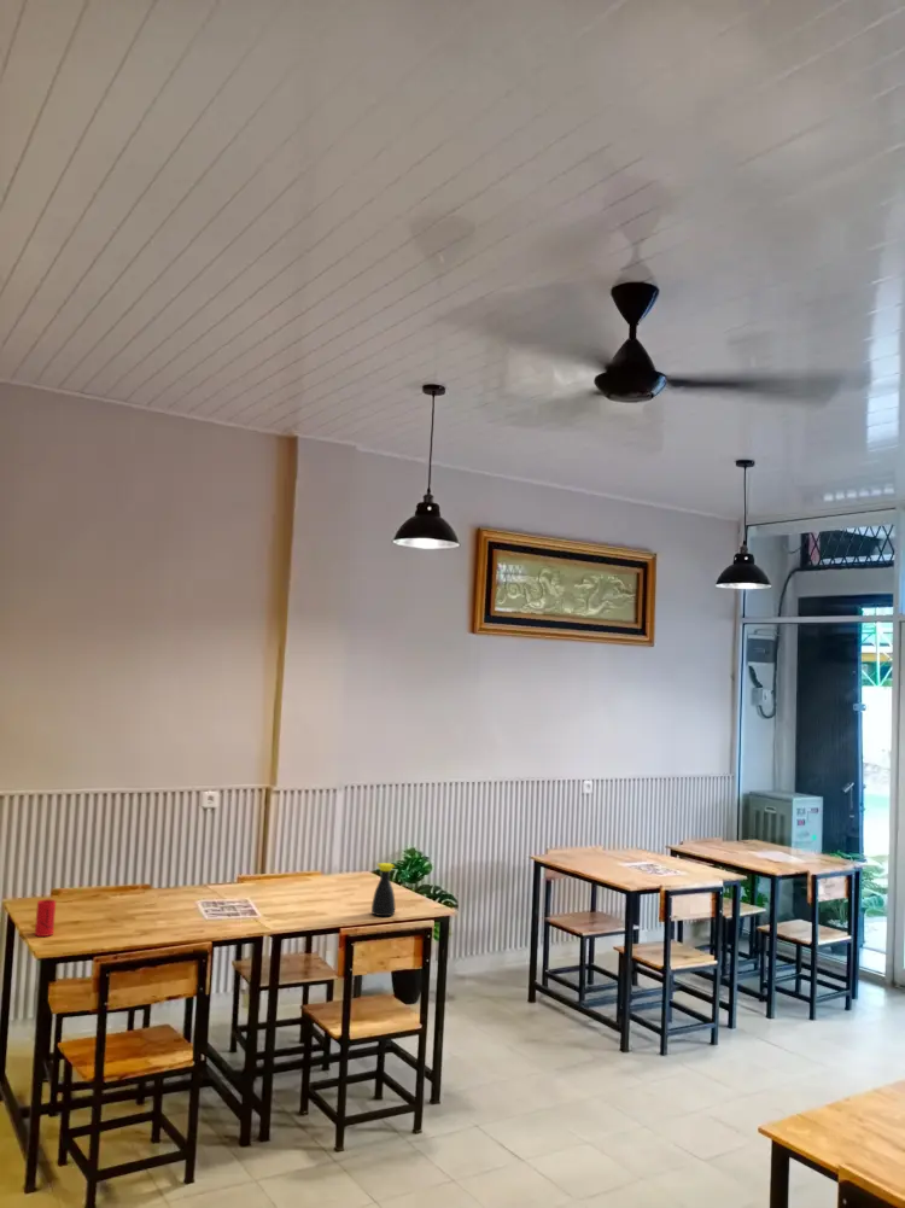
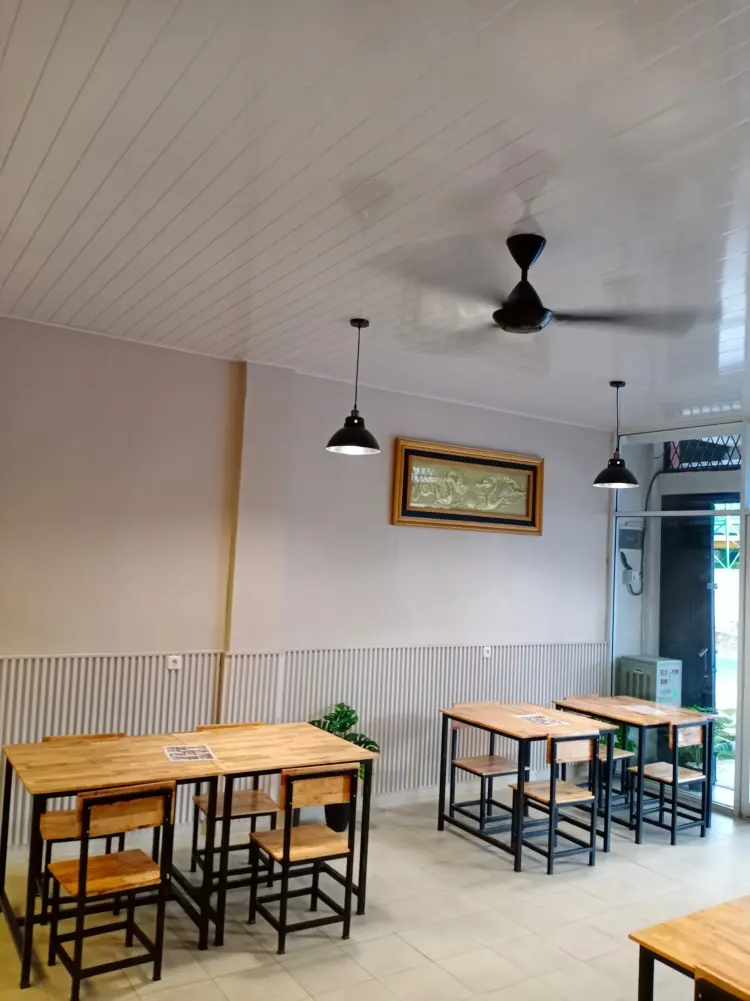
- cup (45, 917)
- bottle (384, 888)
